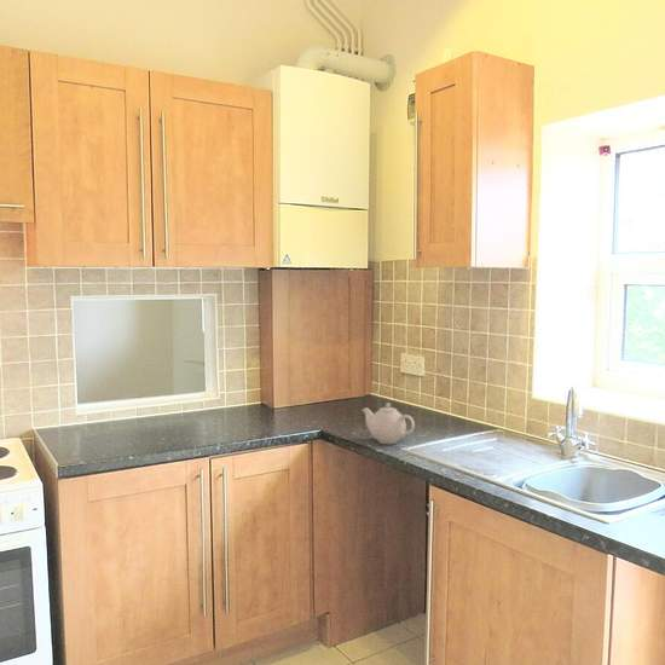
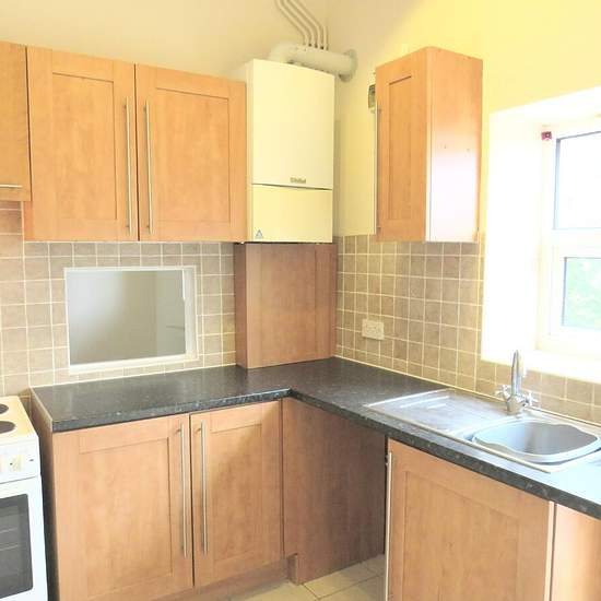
- teapot (387, 422)
